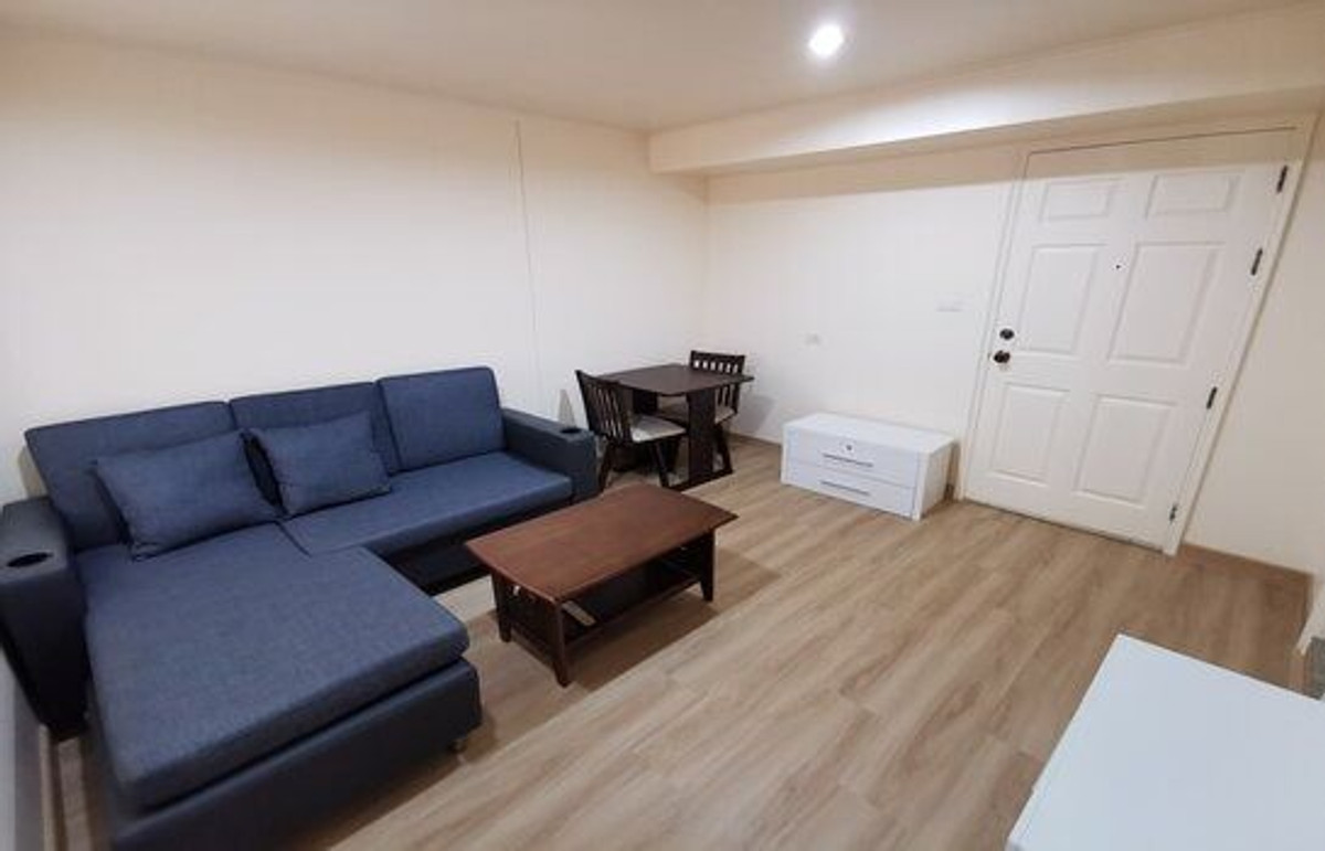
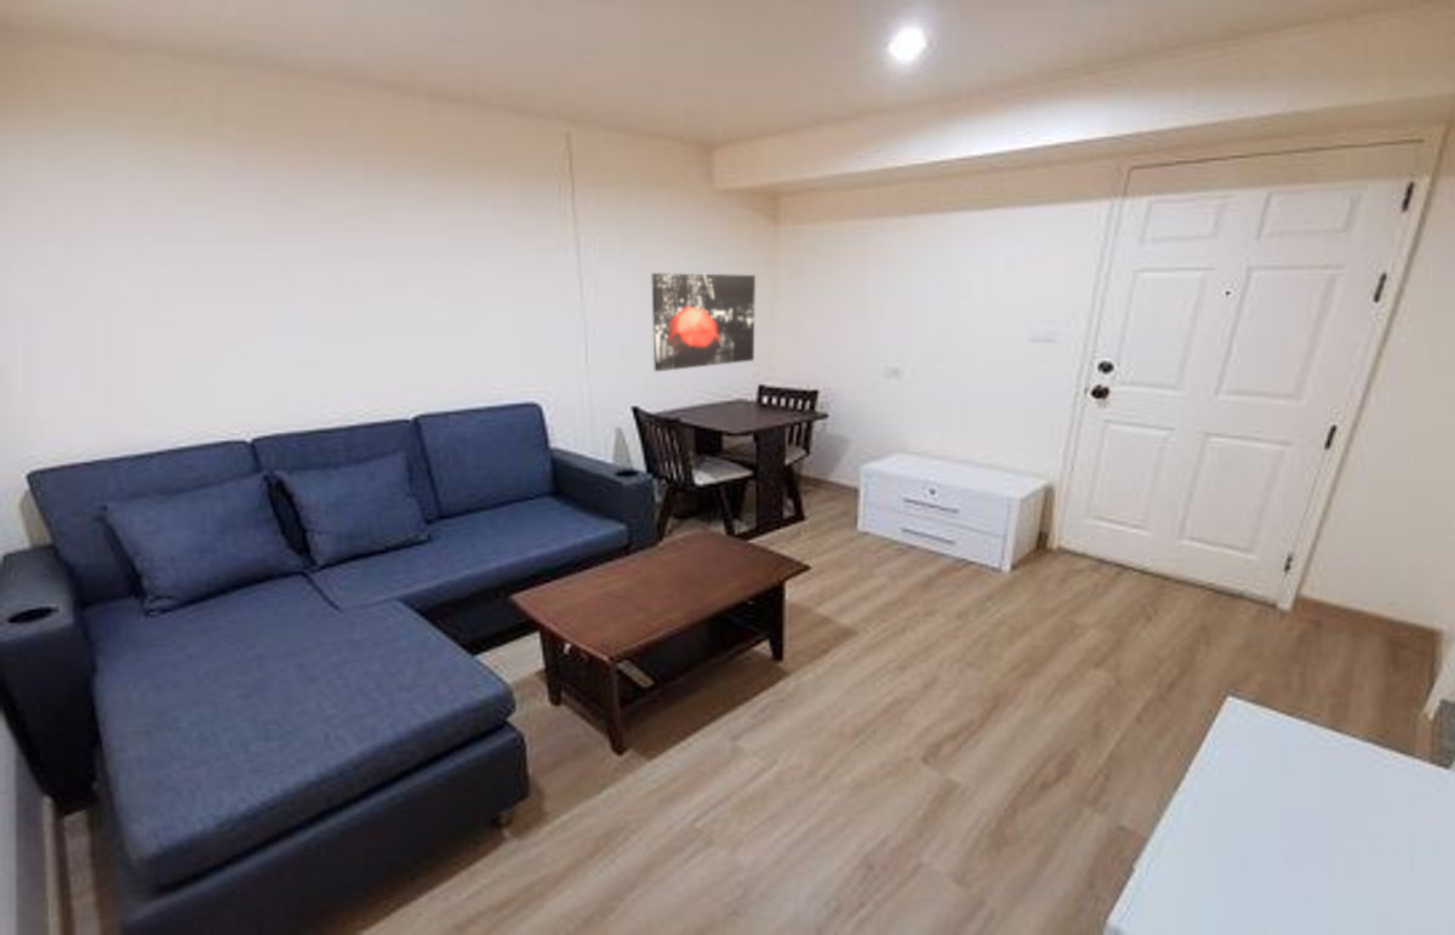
+ wall art (707, 320)
